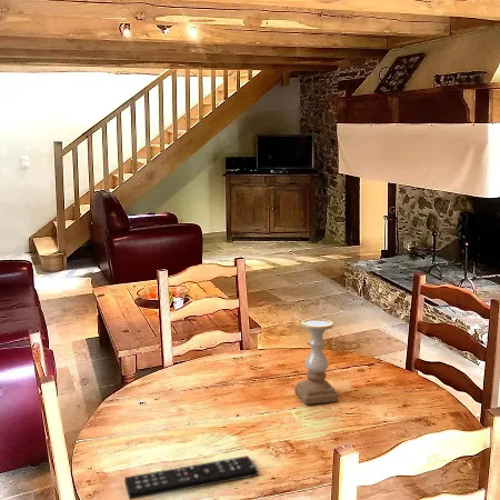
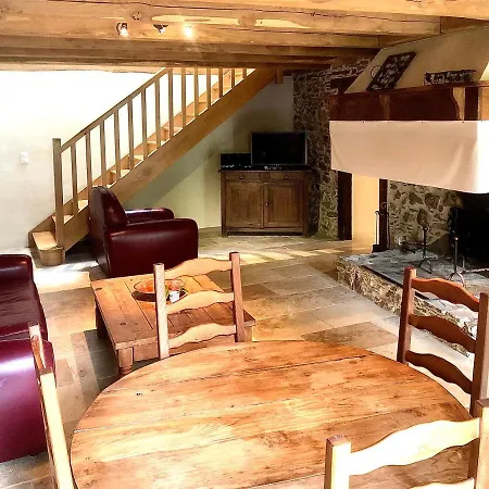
- candle holder (317, 359)
- remote control (192, 474)
